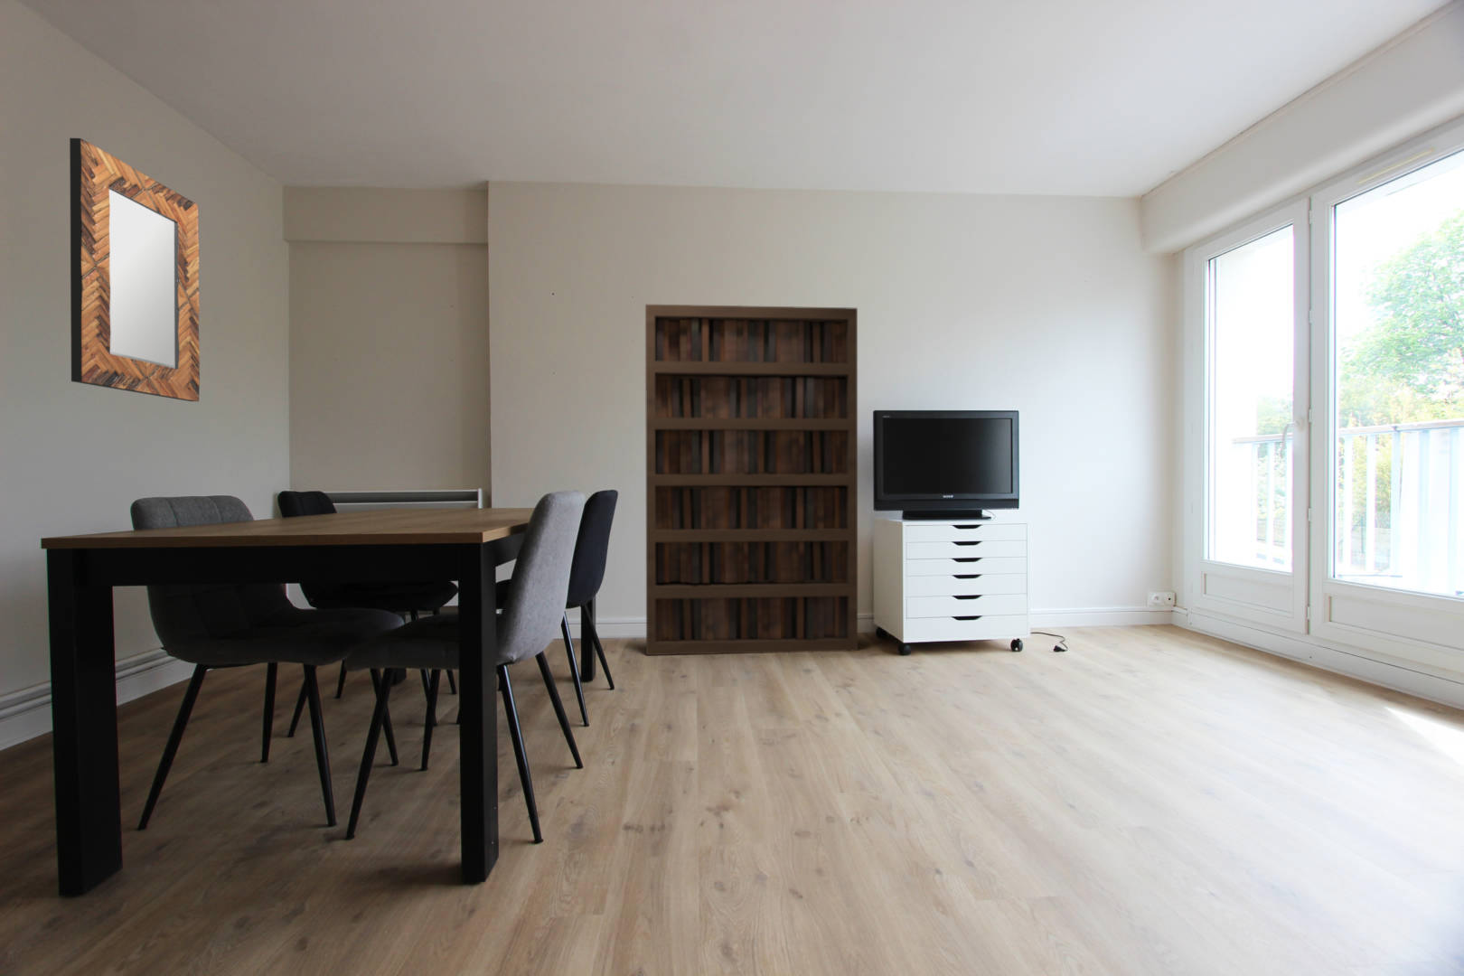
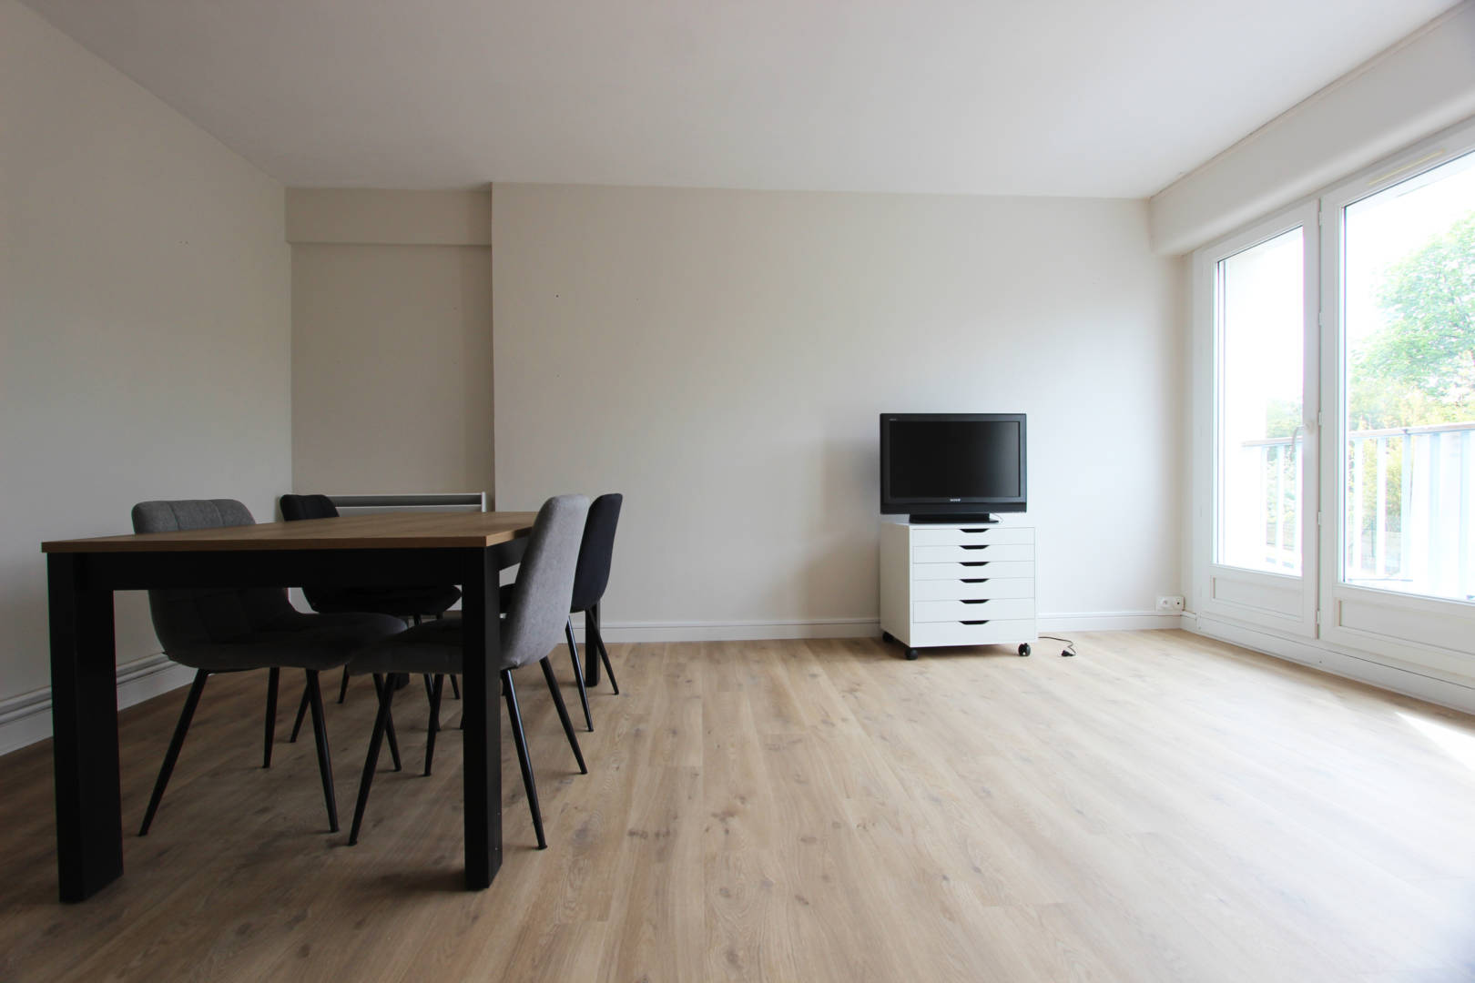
- home mirror (142, 284)
- bookcase (749, 480)
